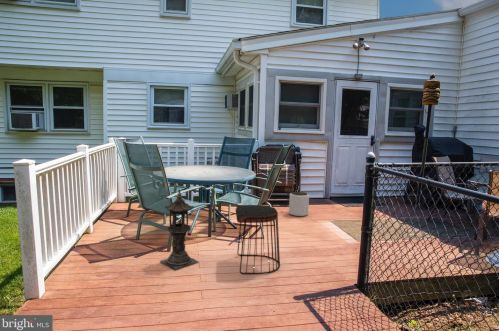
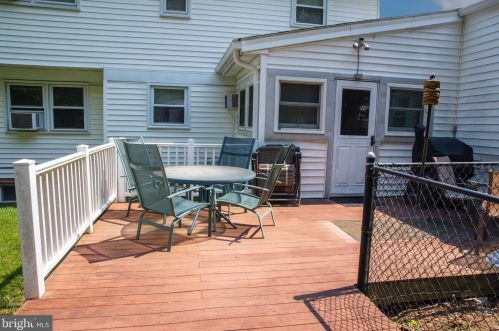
- plant pot (298, 203)
- stool (256, 237)
- lantern (179, 226)
